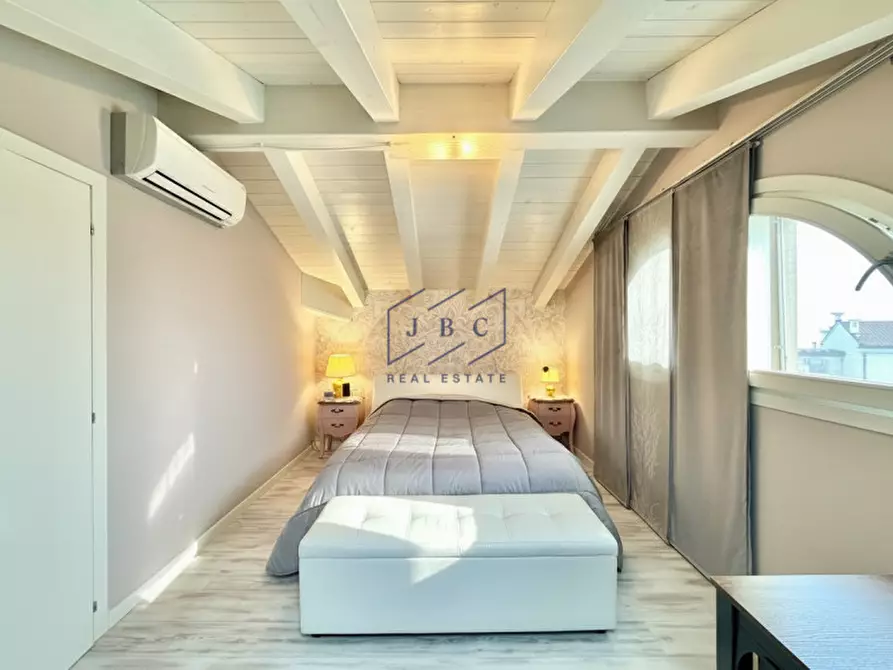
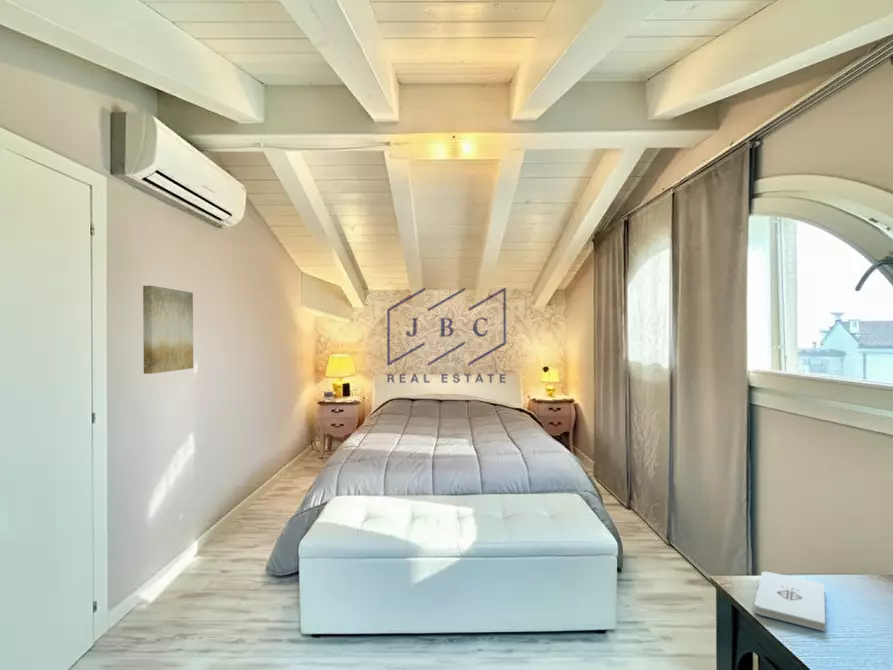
+ notepad (790, 597)
+ wall art (170, 330)
